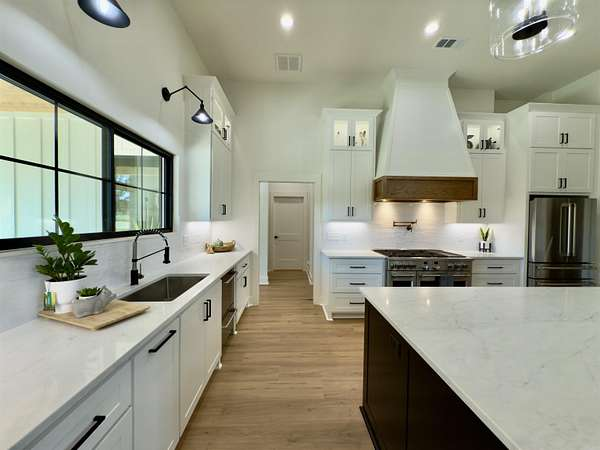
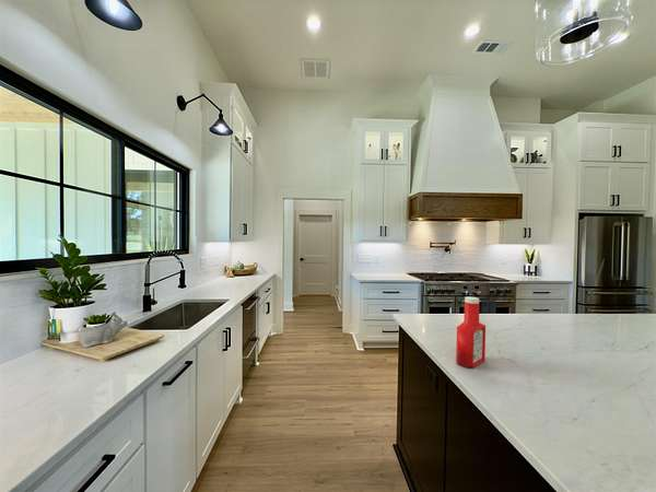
+ soap bottle (471, 329)
